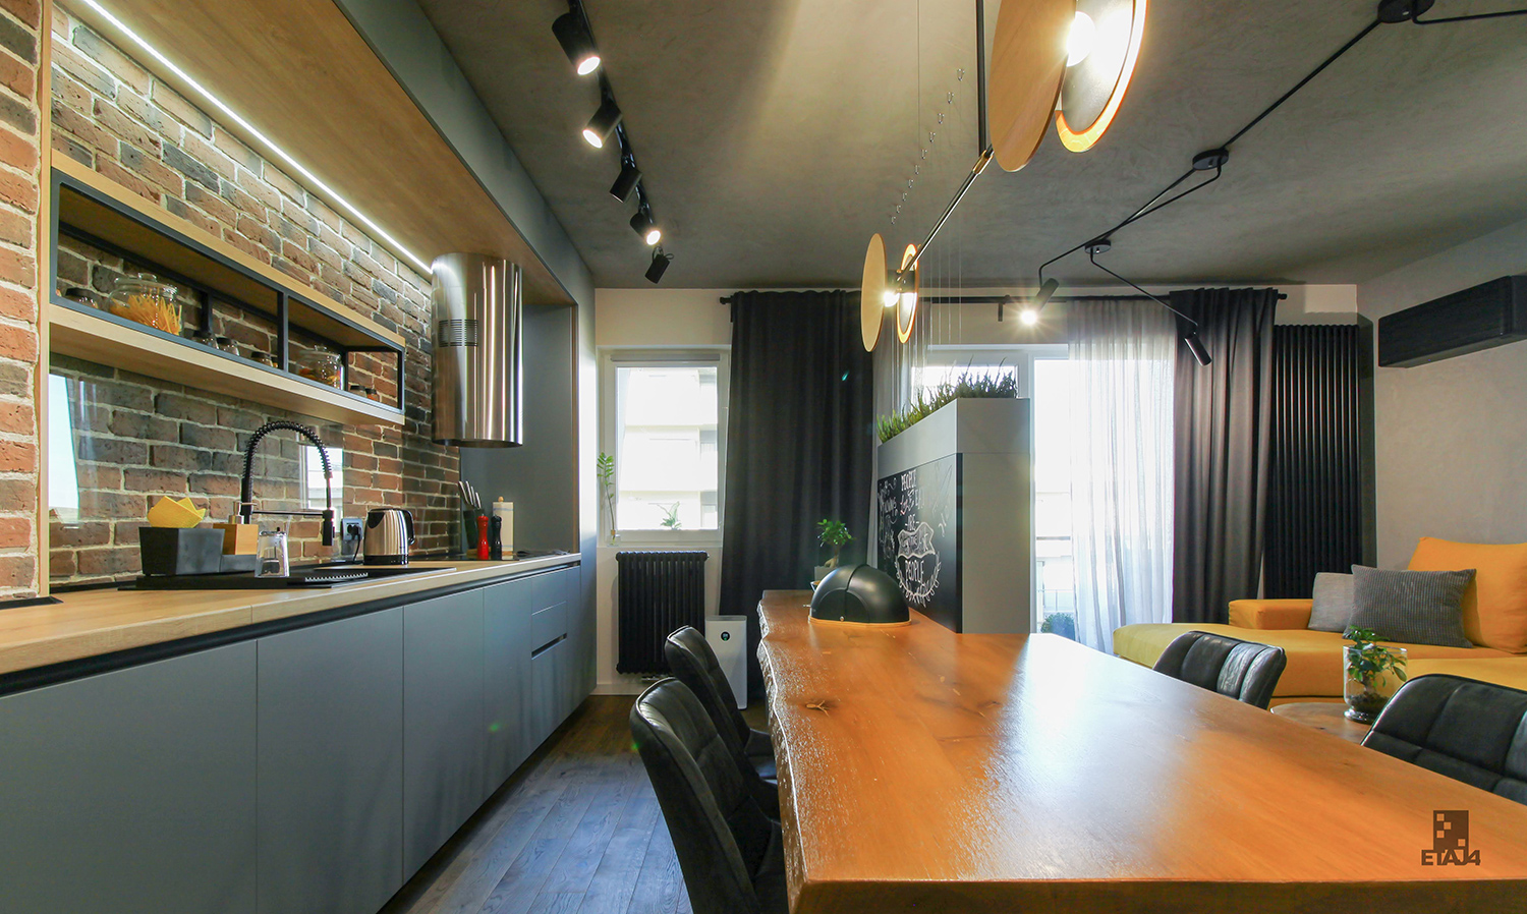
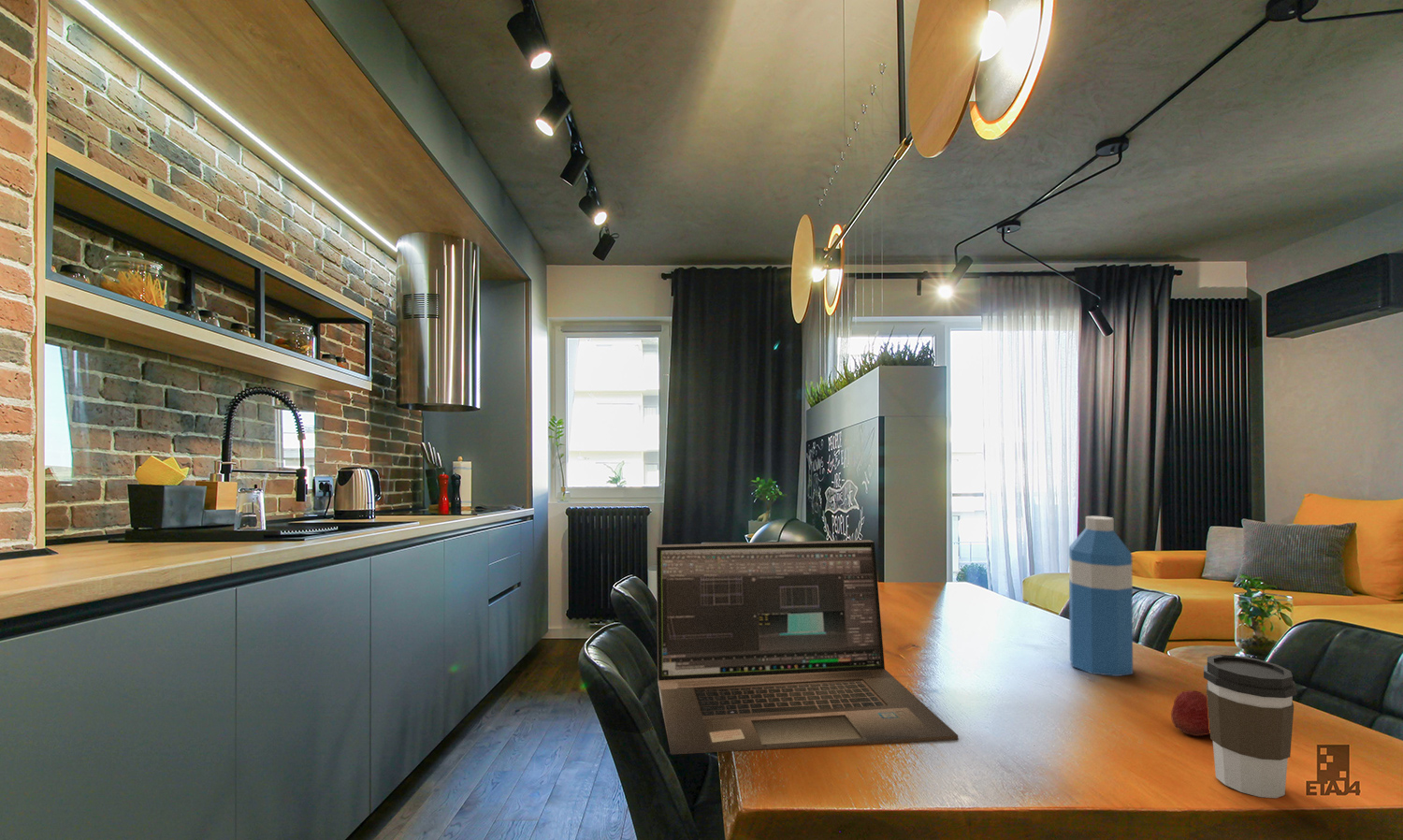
+ water bottle (1099, 591)
+ laptop (788, 631)
+ coffee cup (1248, 724)
+ fruit (1199, 712)
